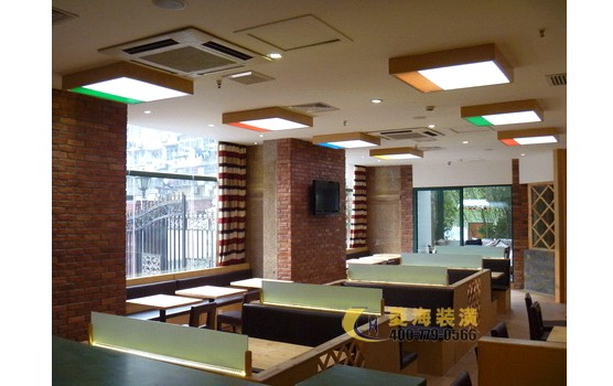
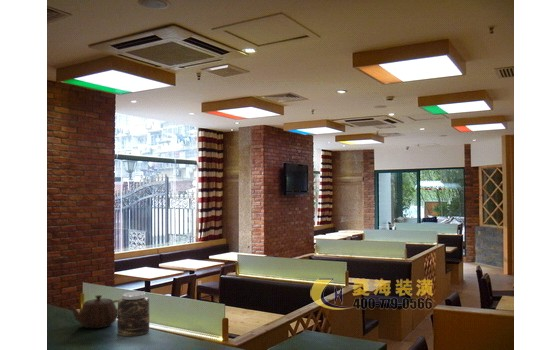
+ jar (133, 312)
+ teapot (96, 310)
